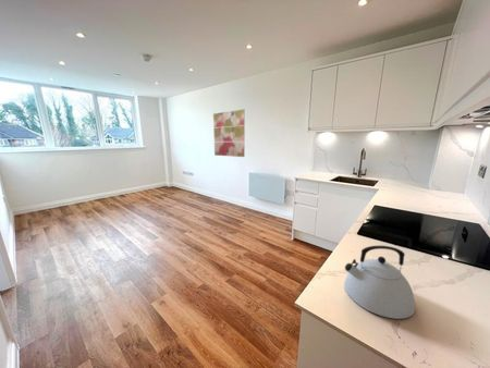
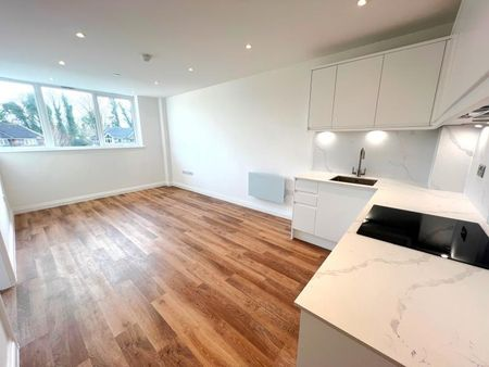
- kettle (378, 270)
- wall art (228, 134)
